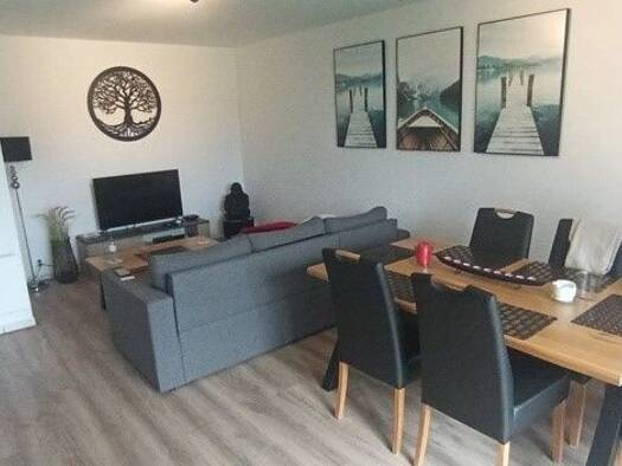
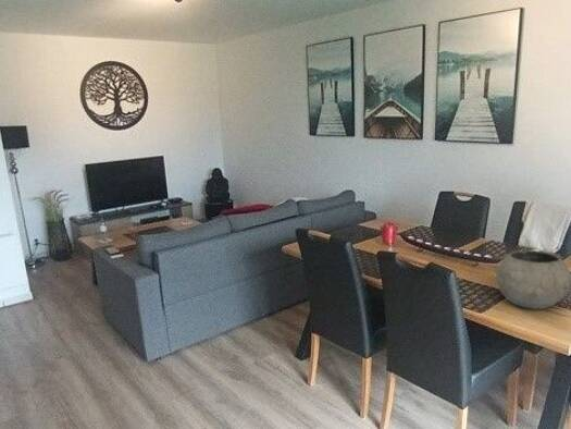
+ bowl (533, 280)
